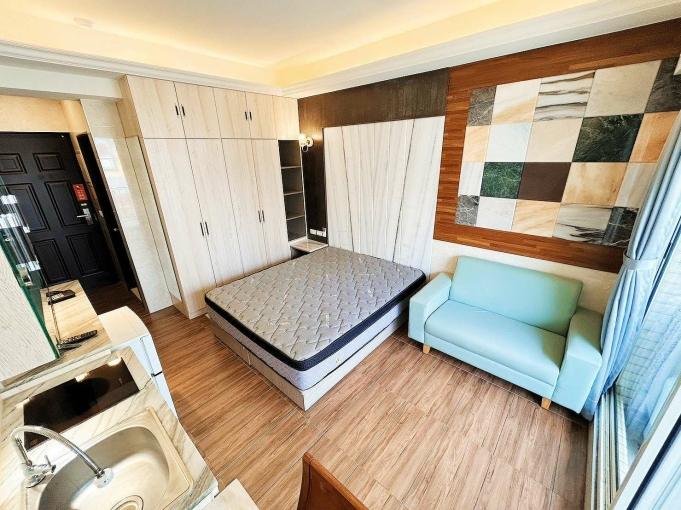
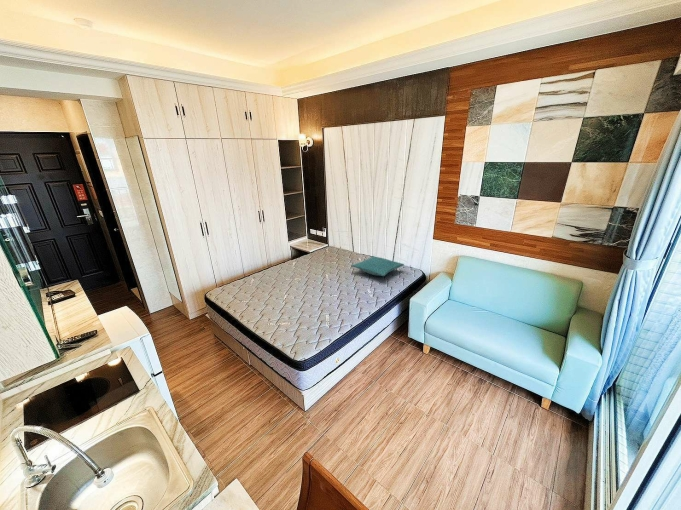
+ pillow (377, 265)
